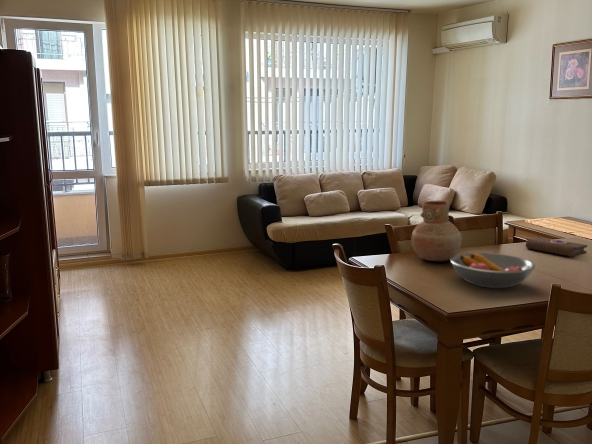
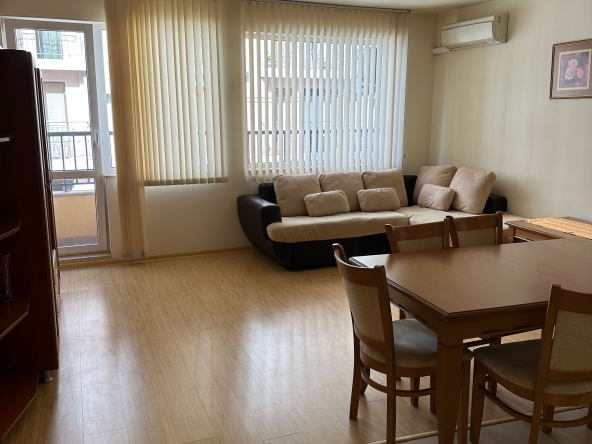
- fruit bowl (491, 269)
- vase (436, 230)
- book (555, 245)
